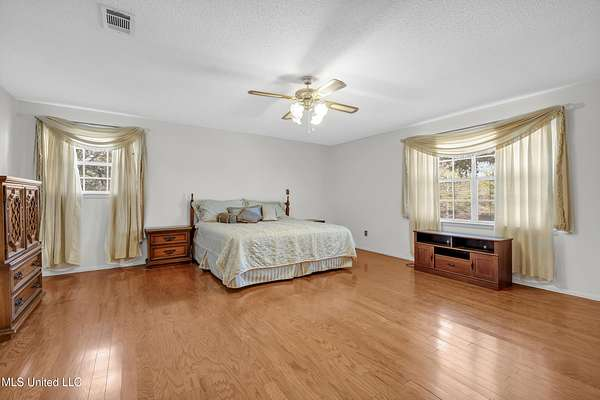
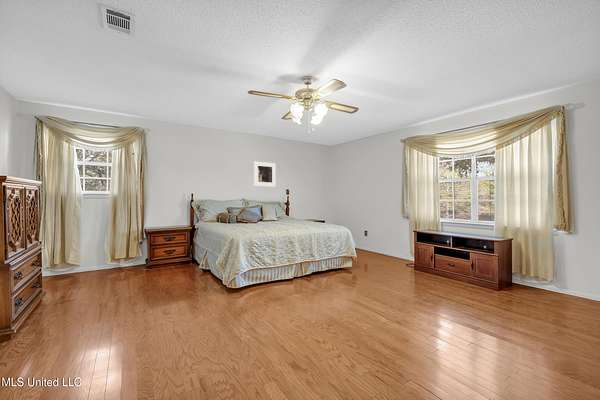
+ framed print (264, 174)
